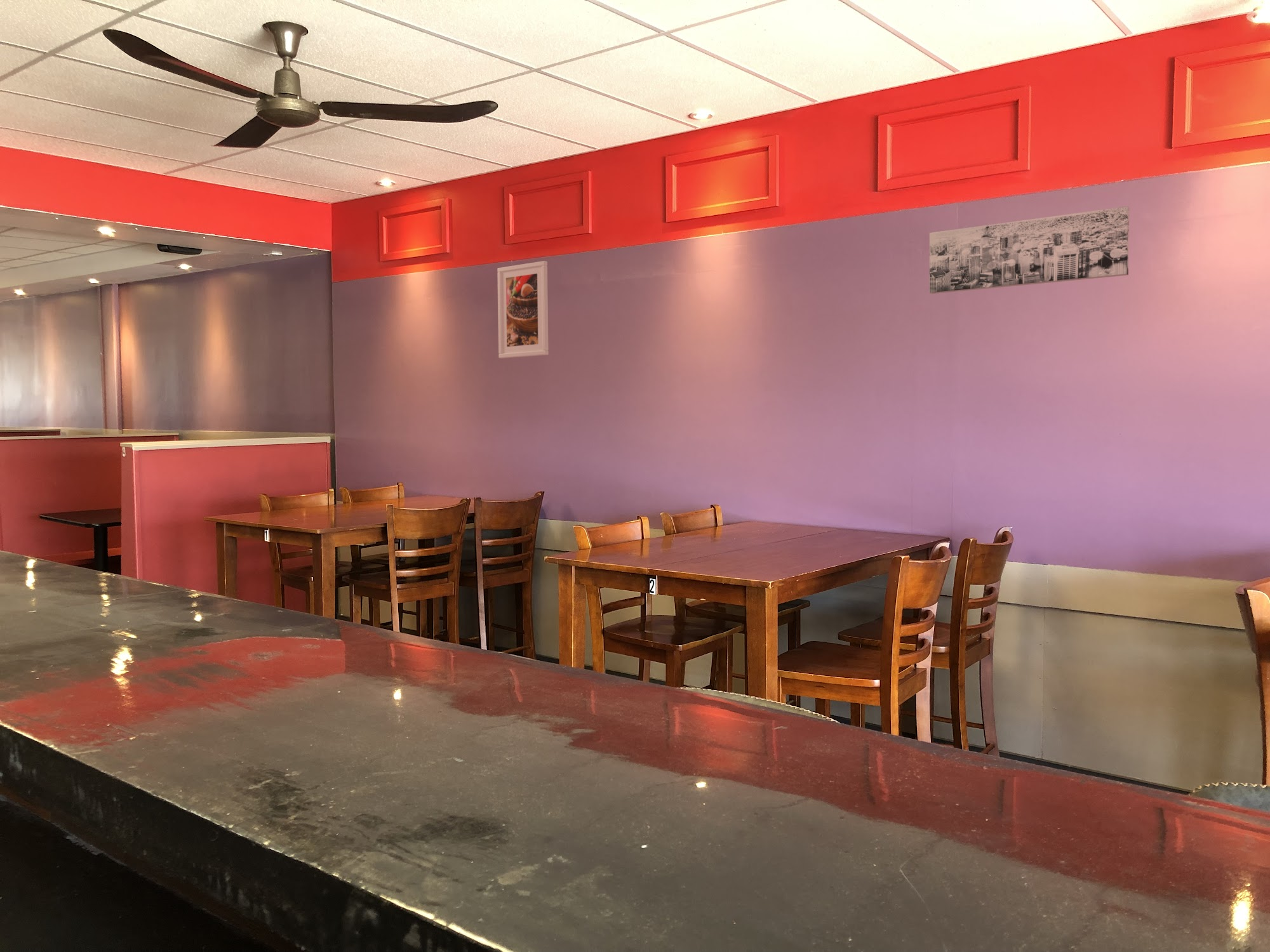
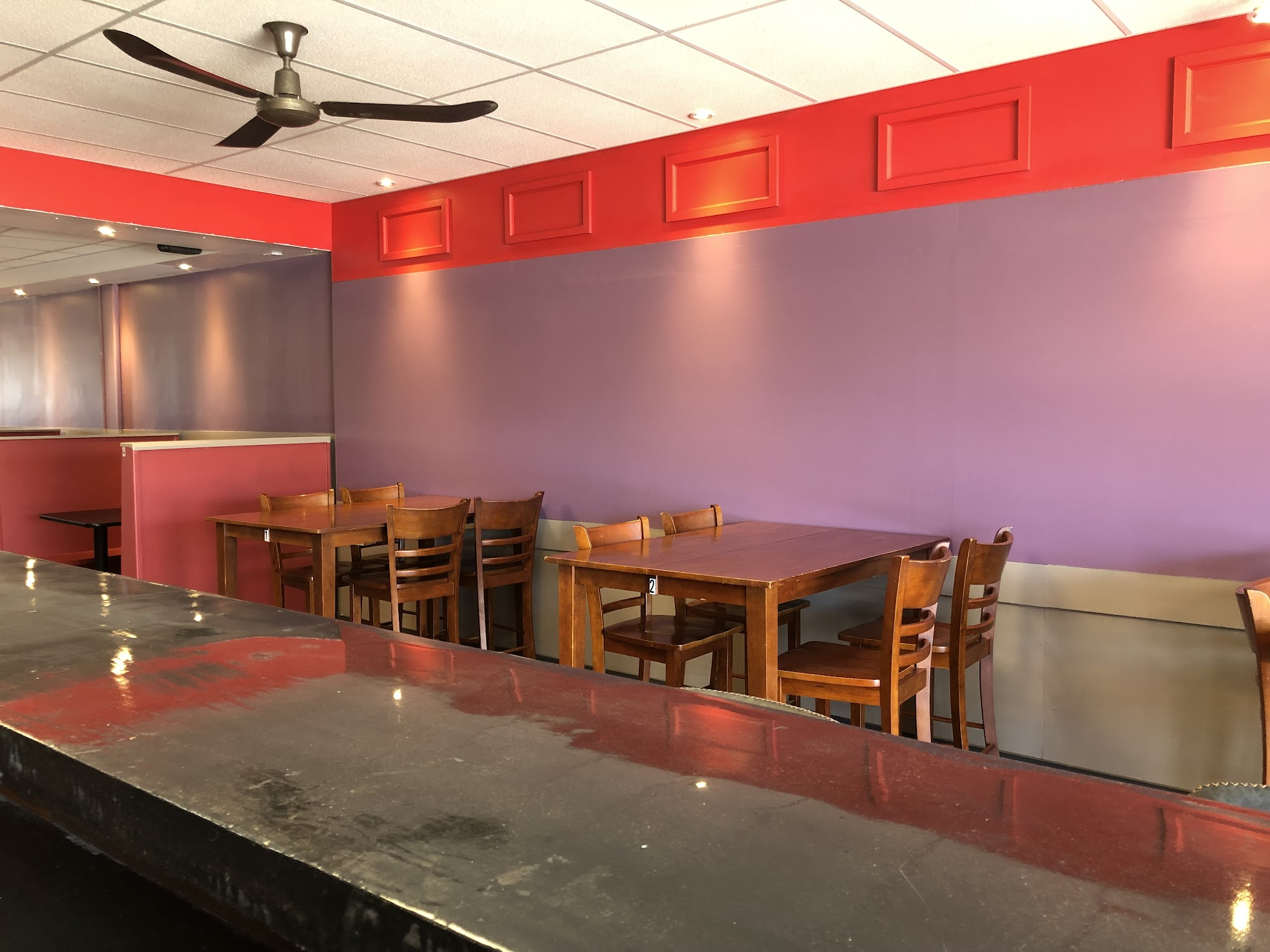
- wall art (1023, 253)
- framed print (522, 310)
